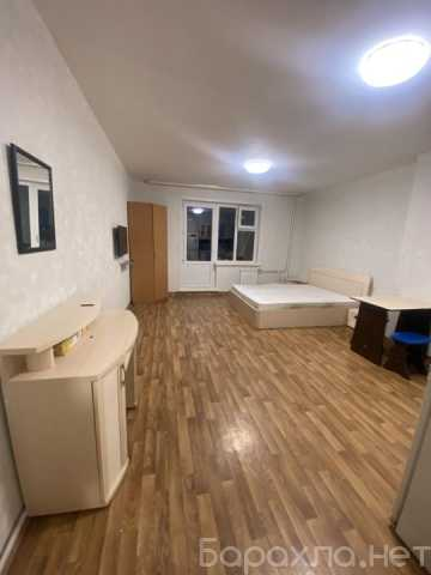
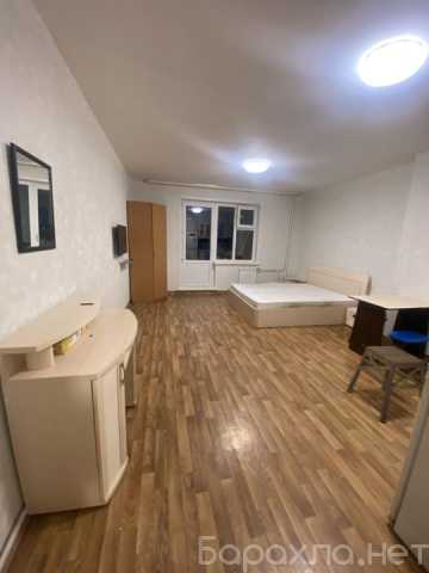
+ stool (388, 378)
